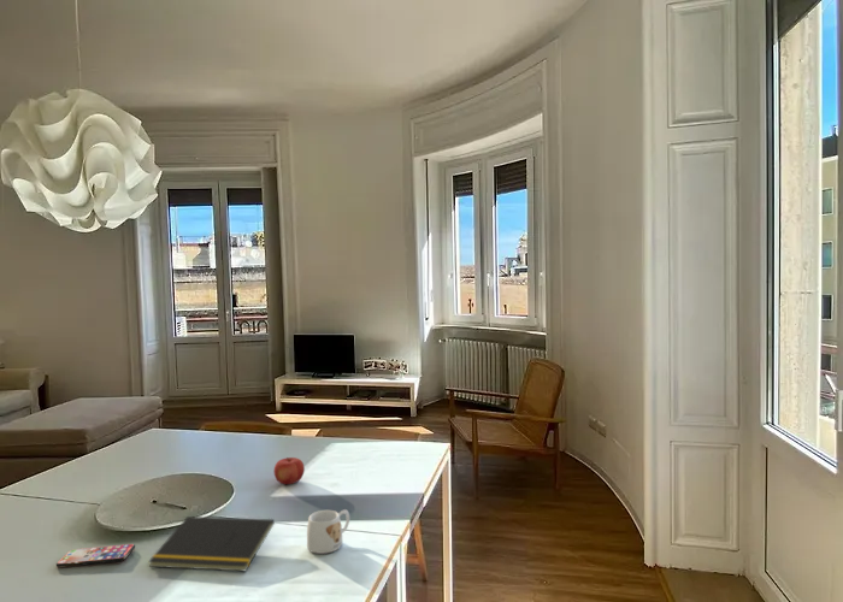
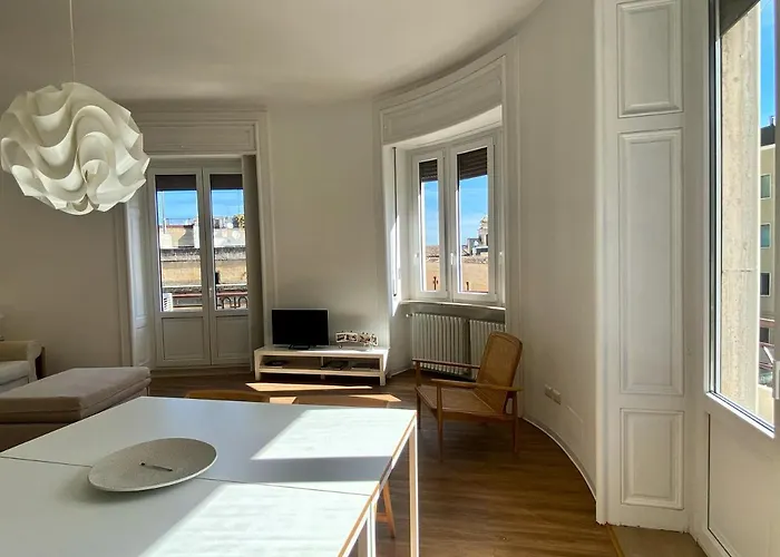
- notepad (214, 542)
- mug (330, 529)
- fruit (289, 468)
- smartphone (96, 555)
